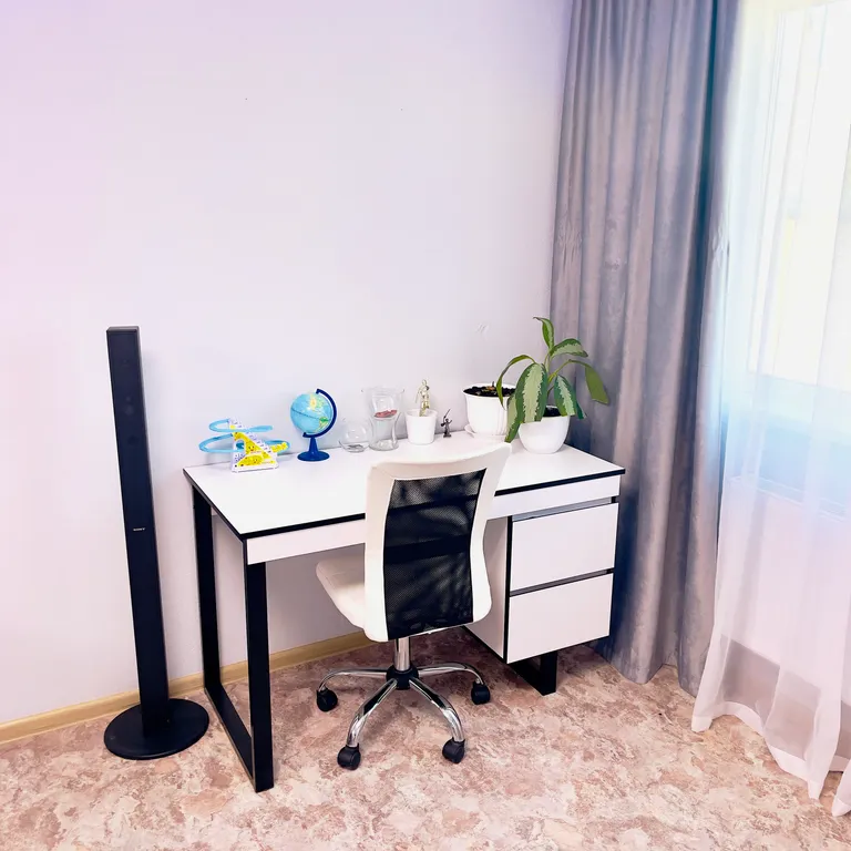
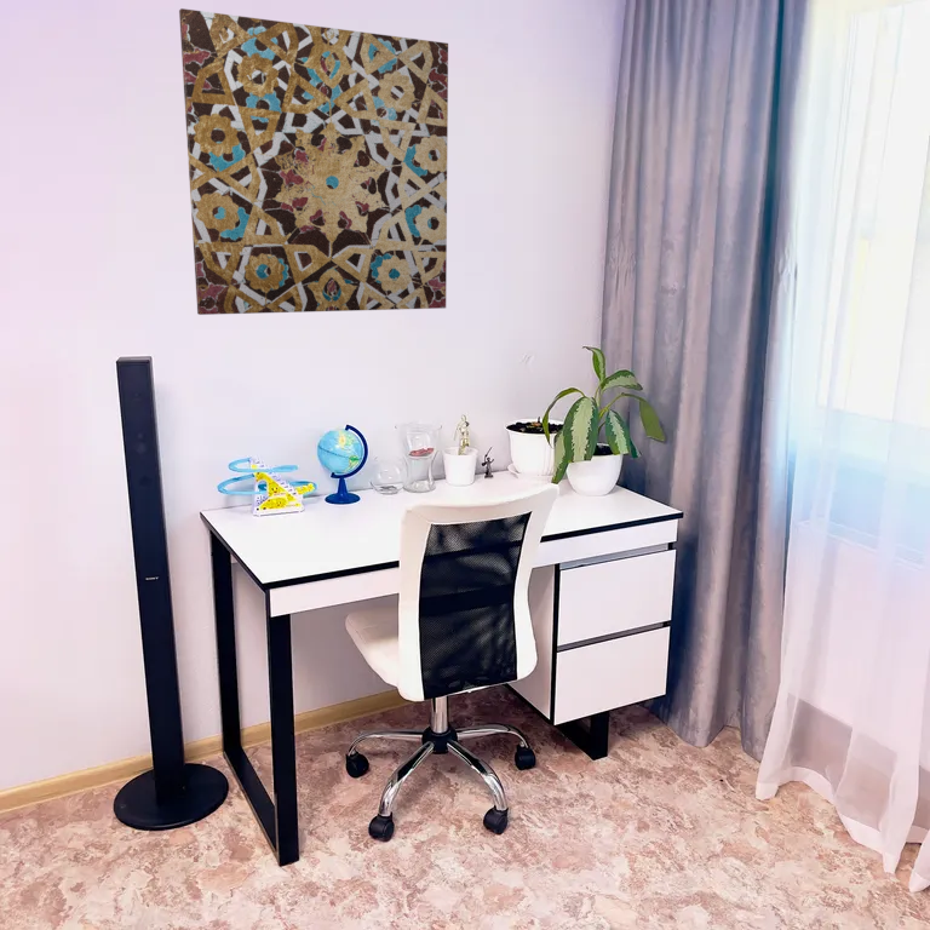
+ wall art (326, 174)
